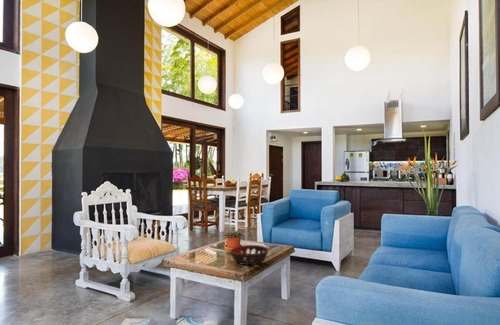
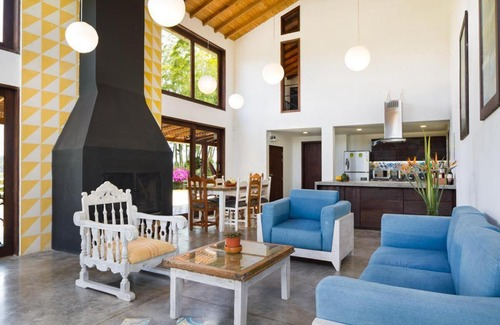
- decorative bowl (249, 255)
